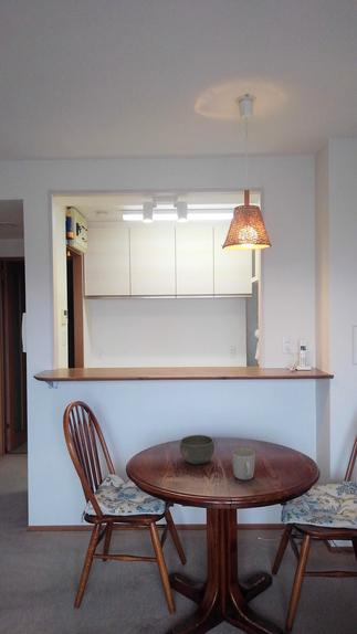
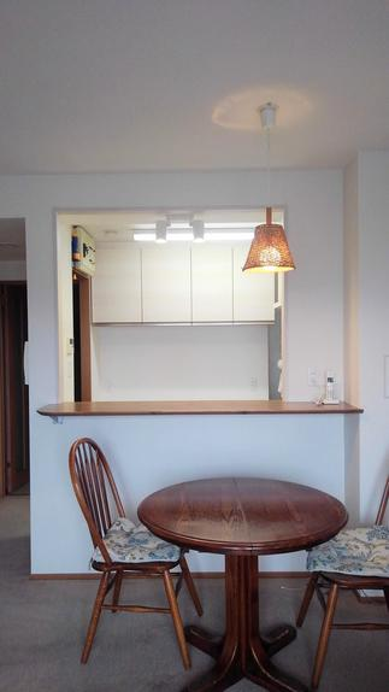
- mug (244, 465)
- bowl (197, 450)
